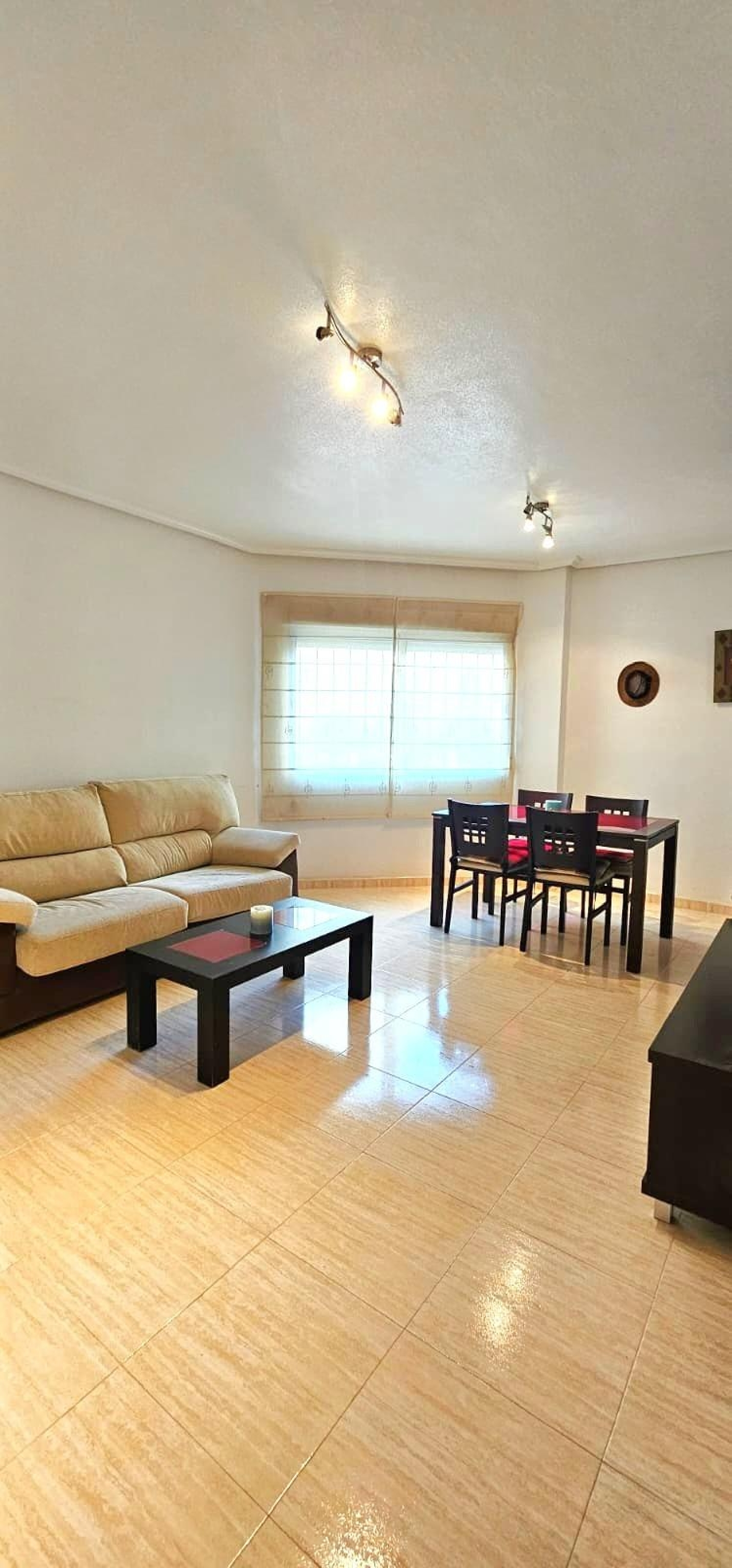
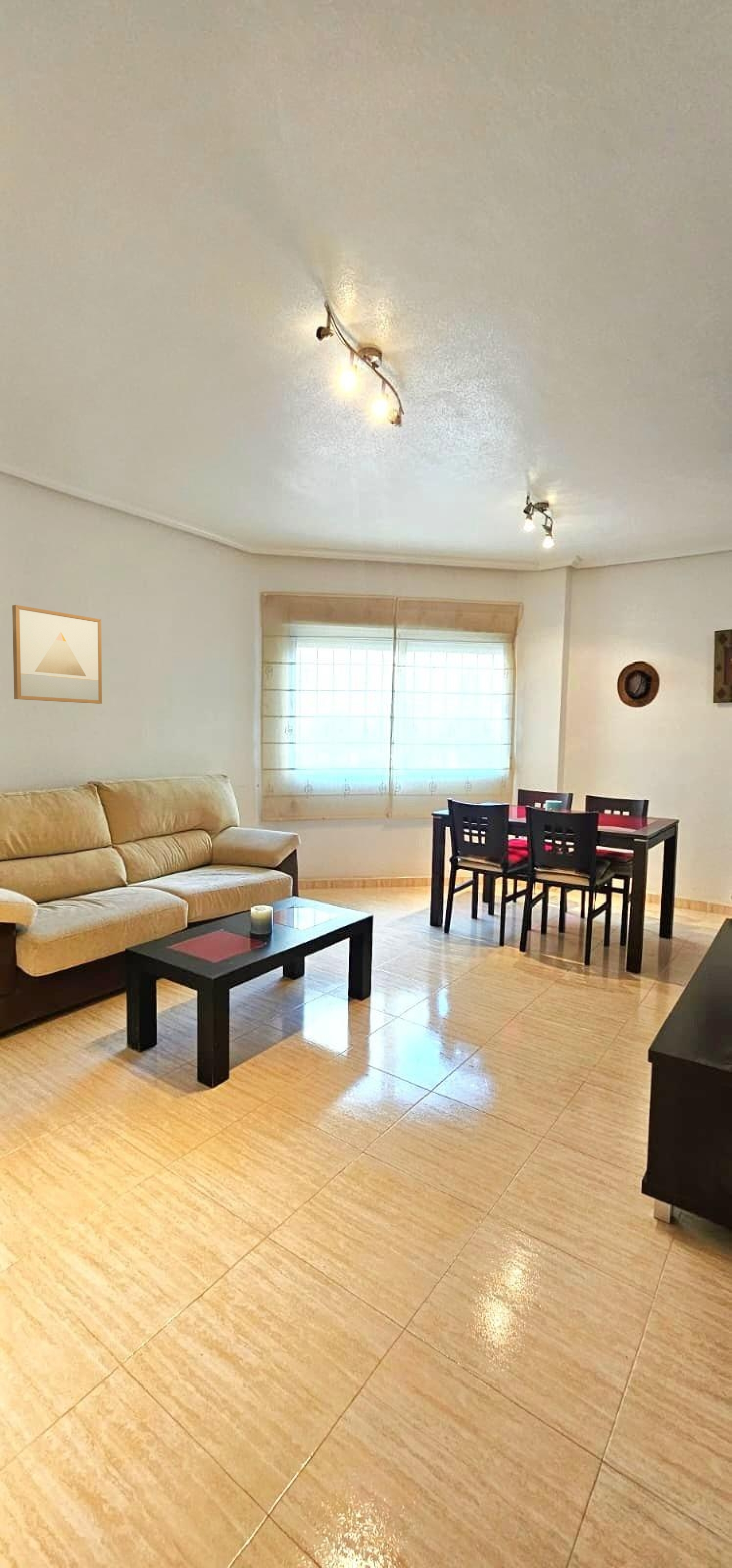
+ wall art (60, 657)
